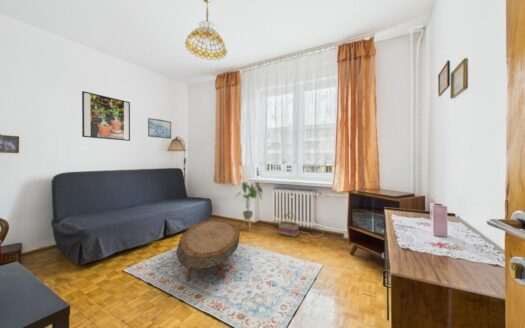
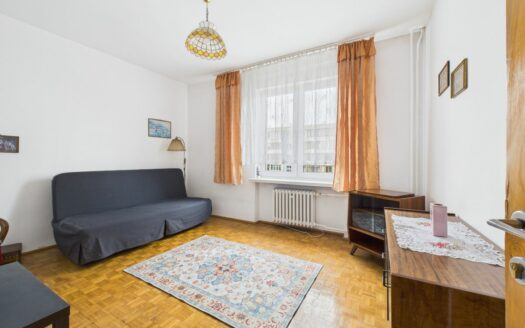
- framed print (108, 118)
- coffee table (210, 247)
- house plant (249, 204)
- basket (288, 223)
